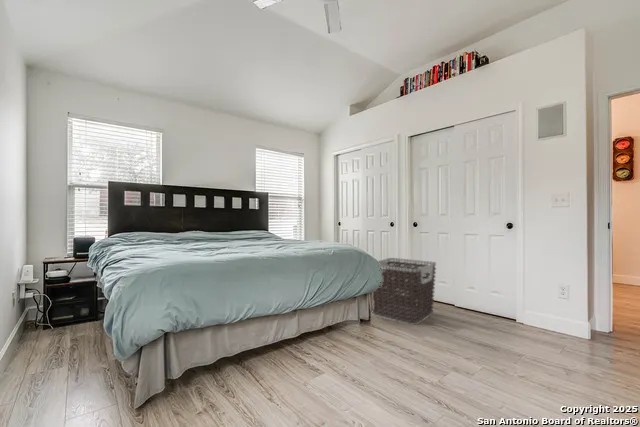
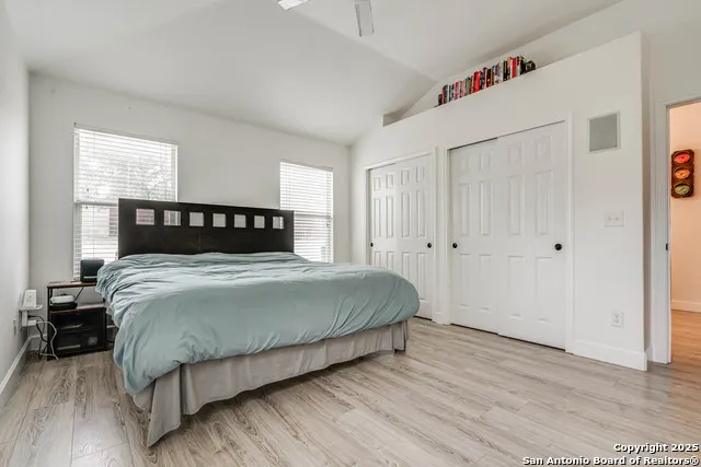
- clothes hamper (402, 288)
